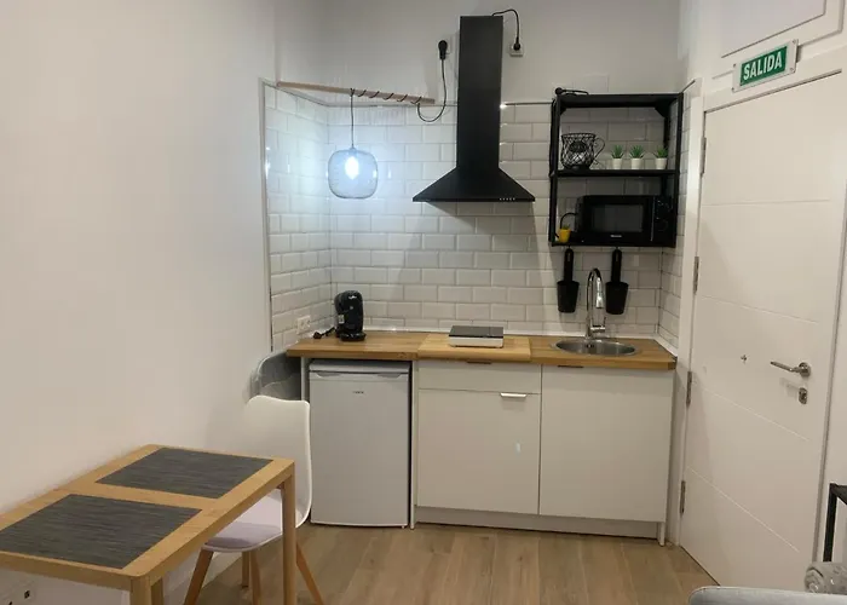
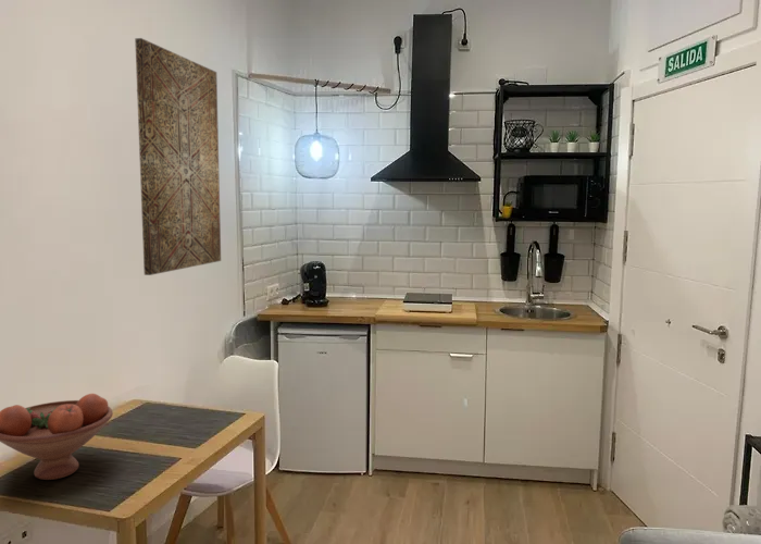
+ fruit bowl (54, 434)
+ wall art (183, 164)
